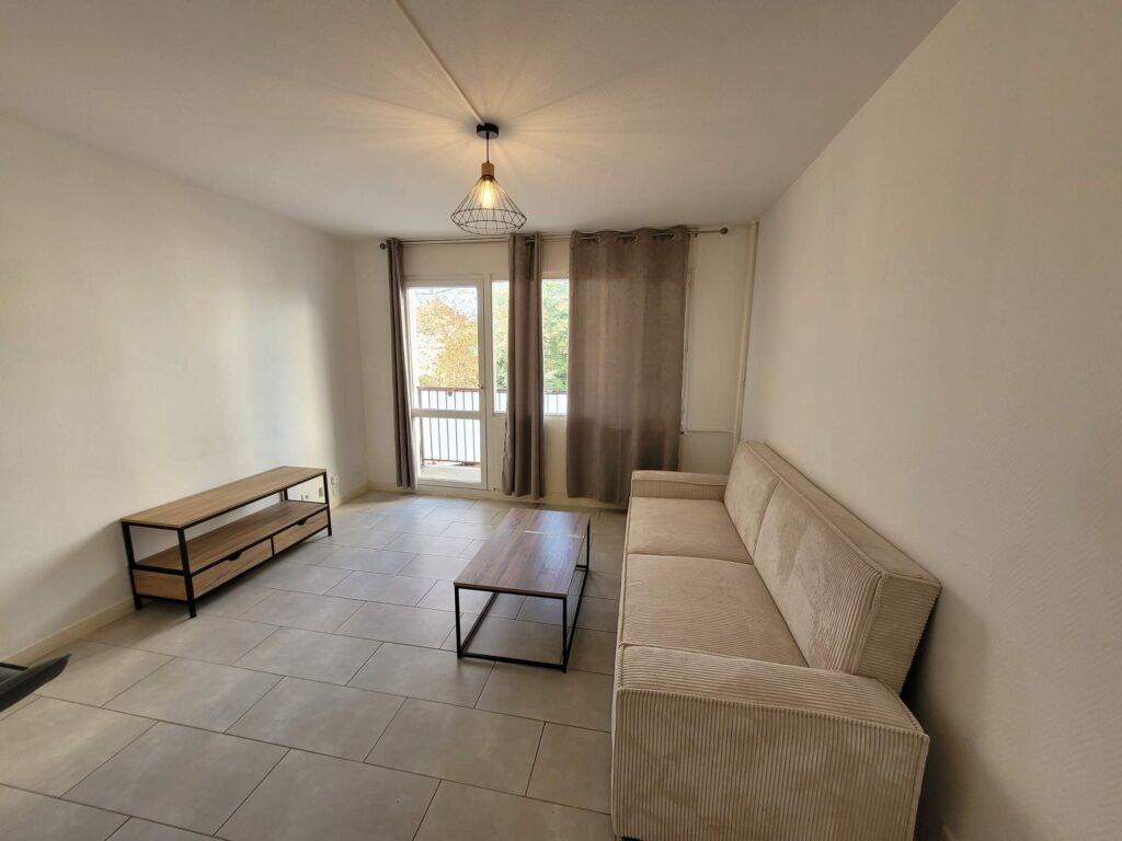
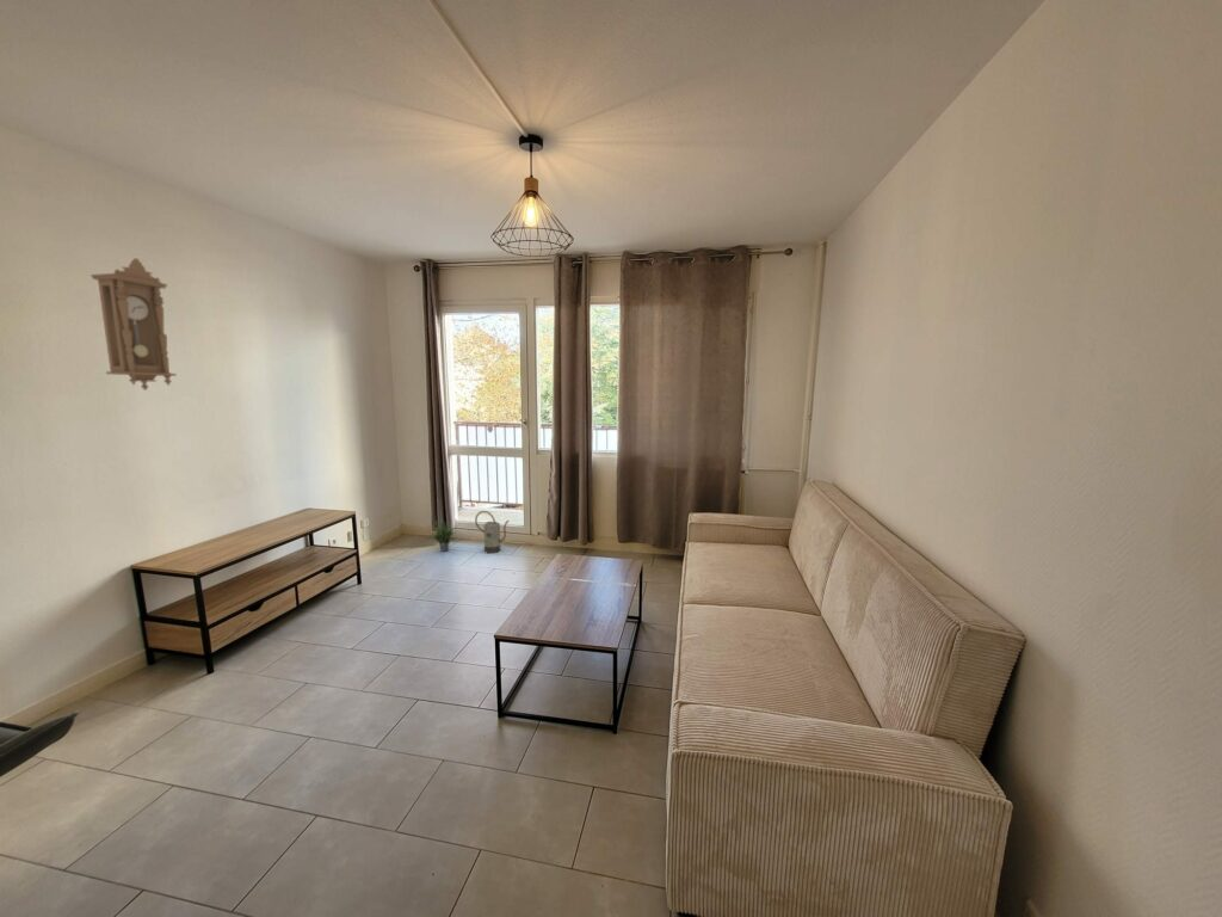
+ pendulum clock (136, 325)
+ potted plant (444, 531)
+ watering can (492, 530)
